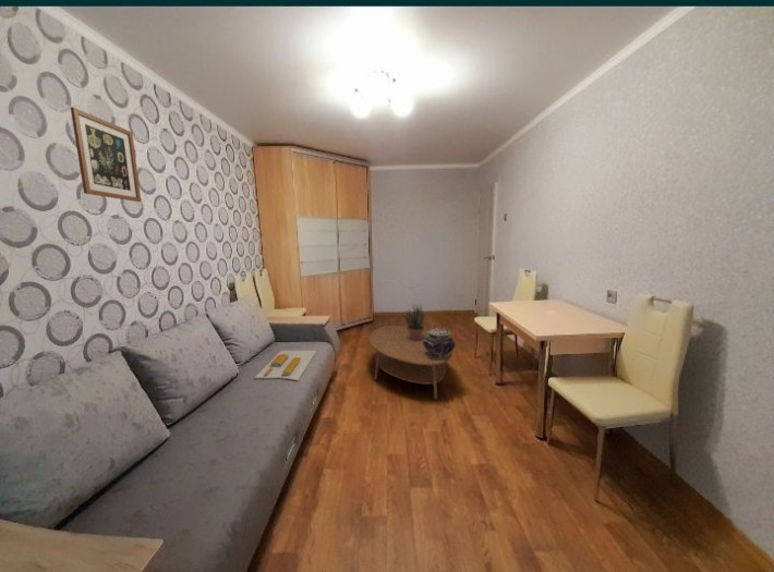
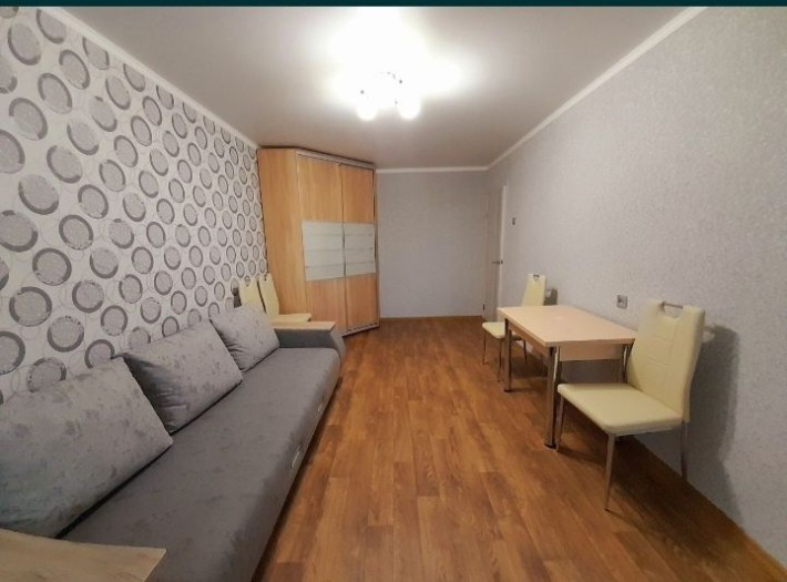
- coffee table (408, 356)
- tray (288, 362)
- potted plant (413, 320)
- decorative container (438, 340)
- wall art (109, 160)
